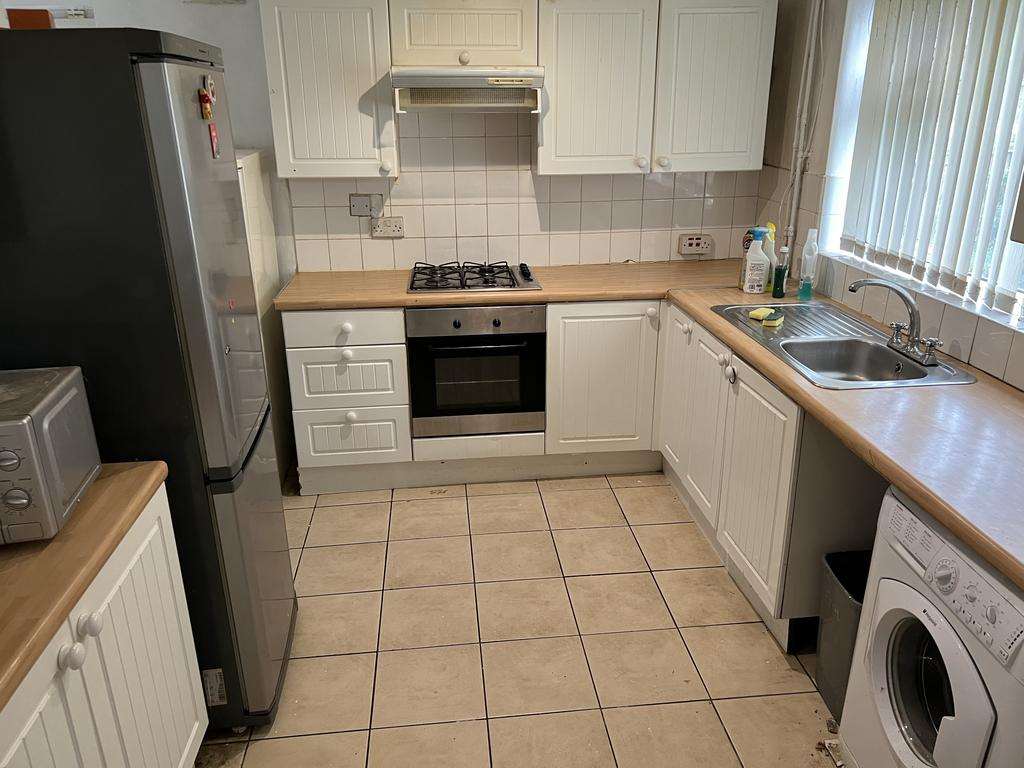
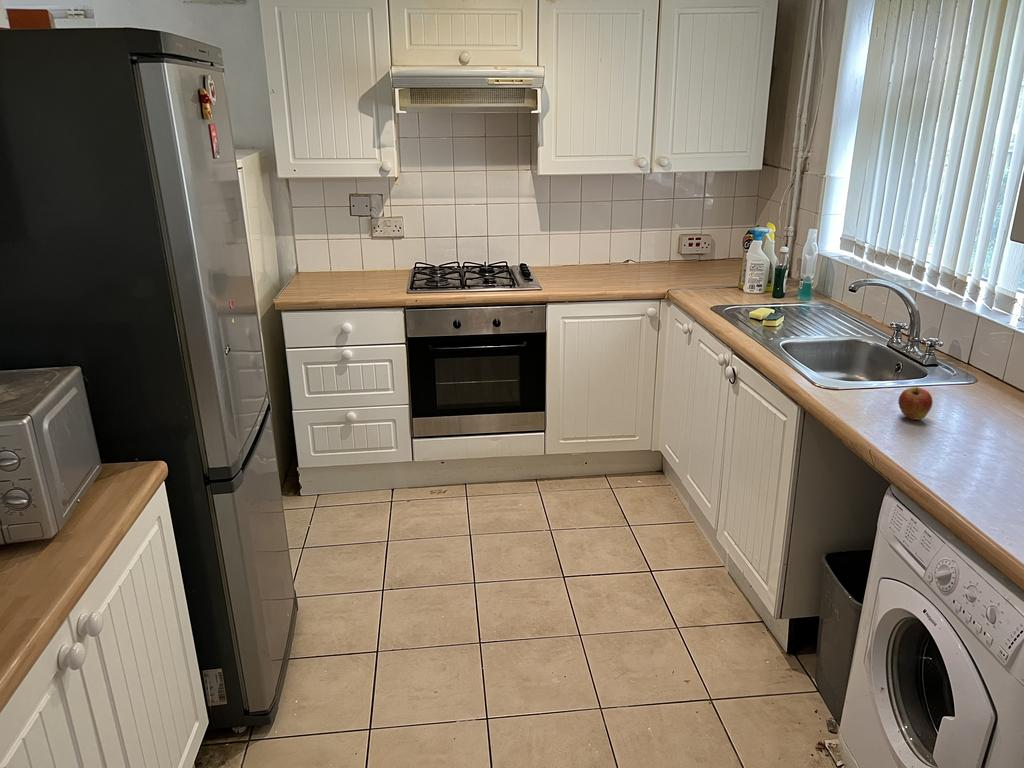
+ fruit (915, 401)
